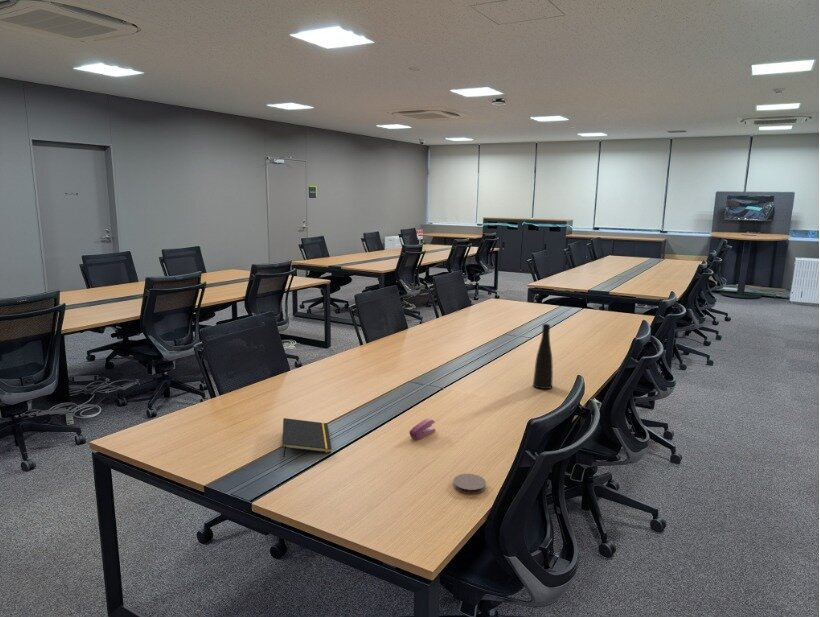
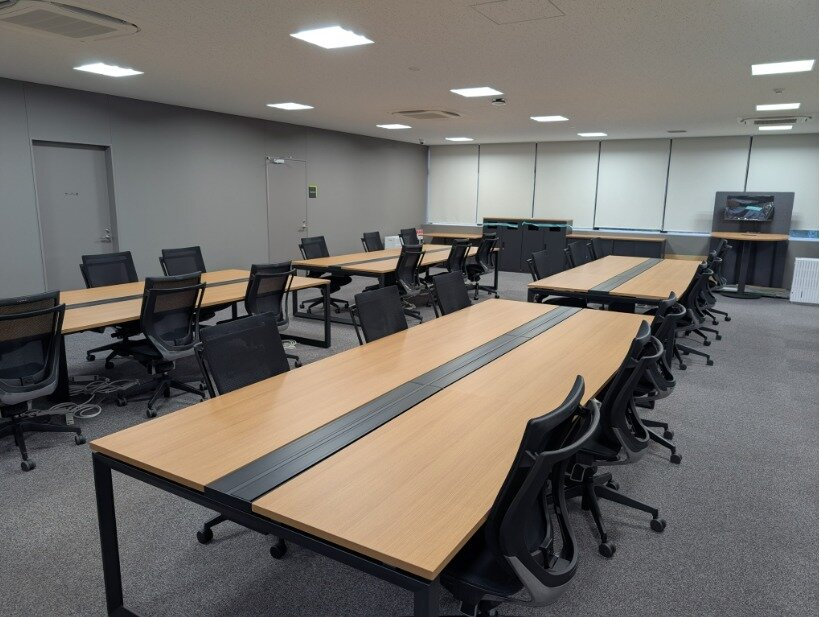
- vase (544, 355)
- notepad (306, 434)
- stapler (422, 428)
- coaster (469, 483)
